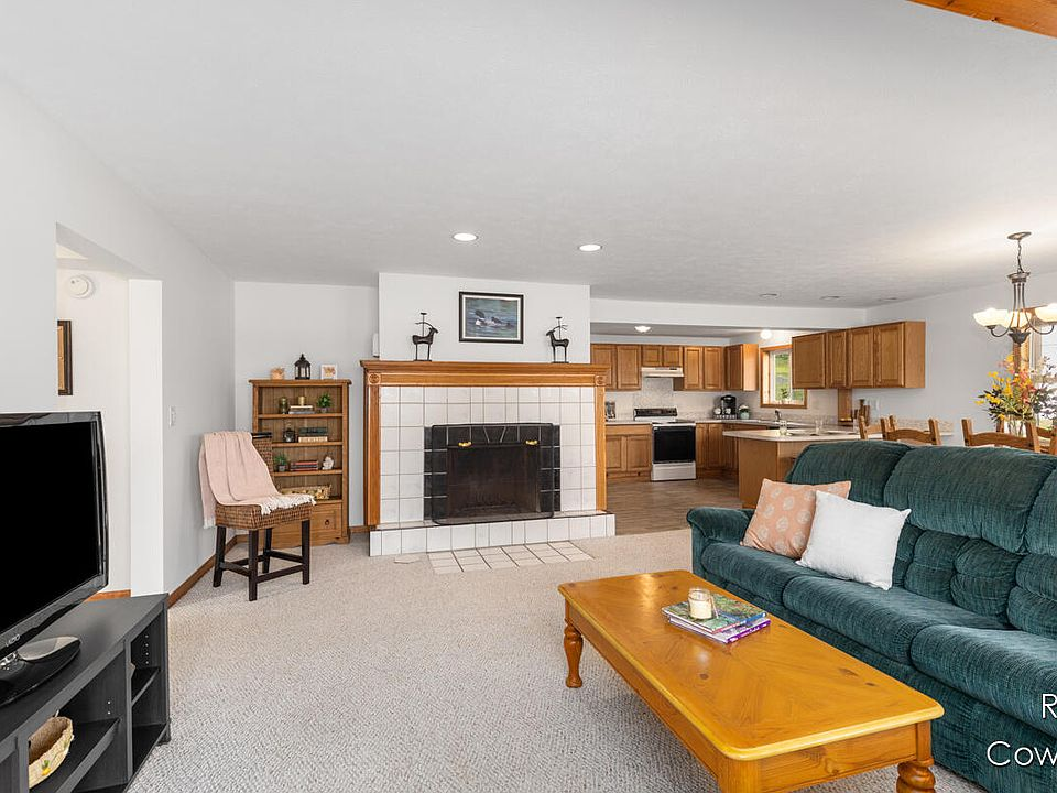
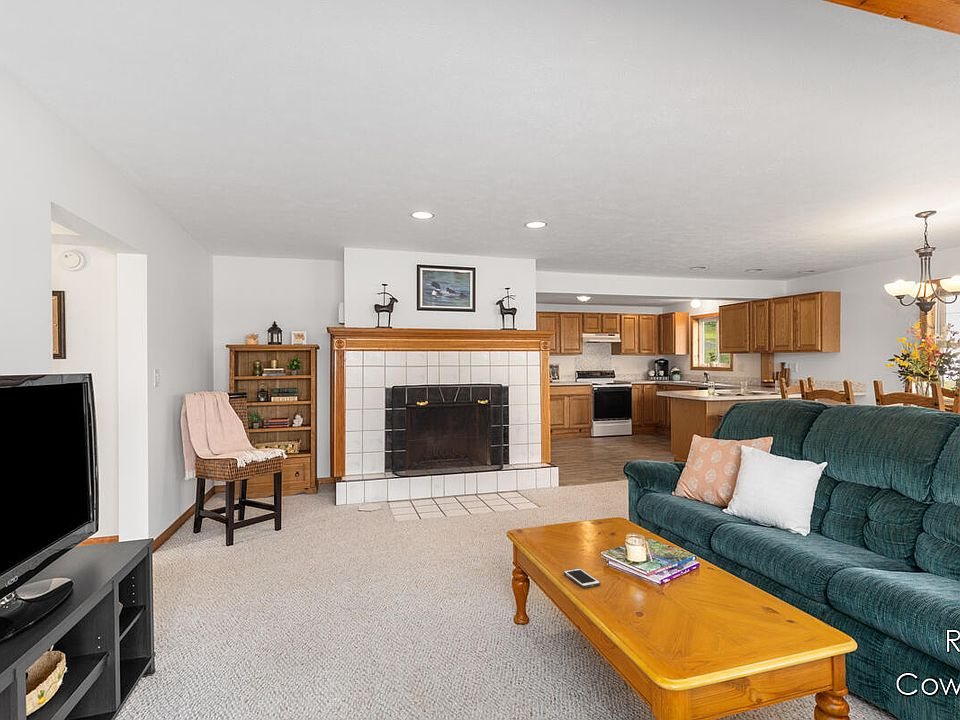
+ cell phone (581, 577)
